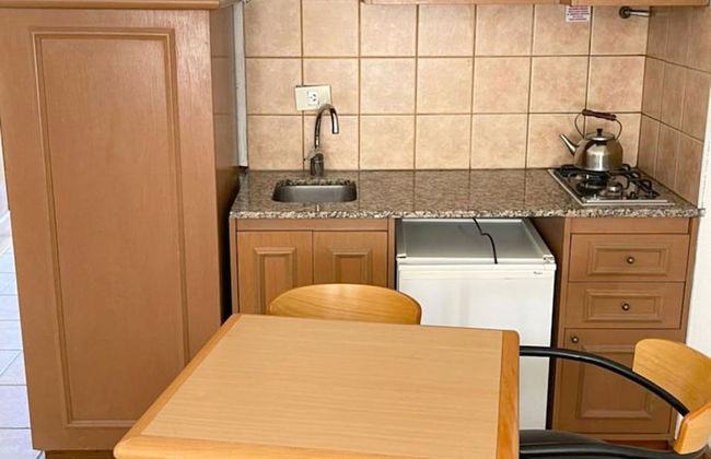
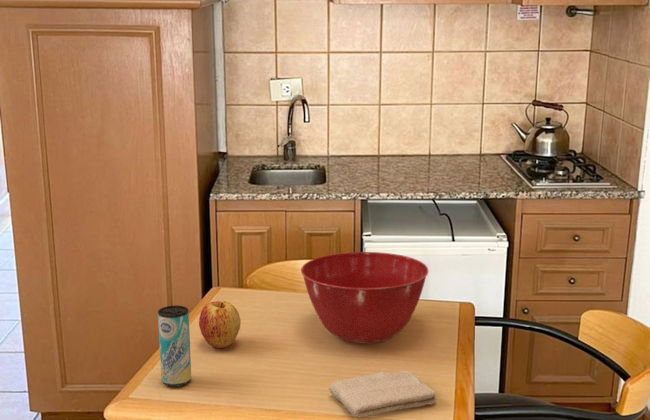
+ beverage can (175, 346)
+ apple (219, 323)
+ washcloth (383, 392)
+ mixing bowl (363, 300)
